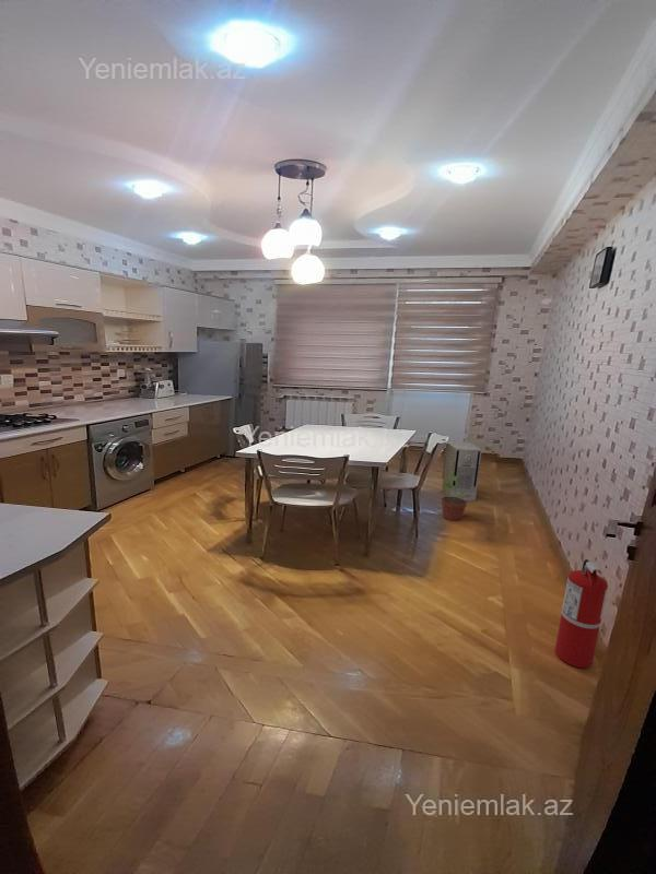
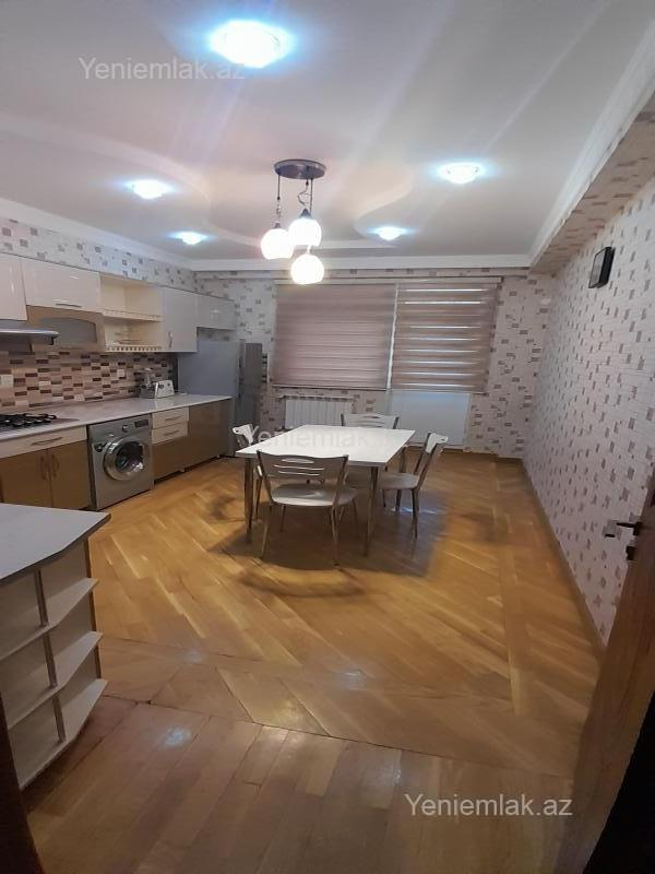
- fire extinguisher (582, 609)
- air purifier (460, 470)
- potted plant (454, 497)
